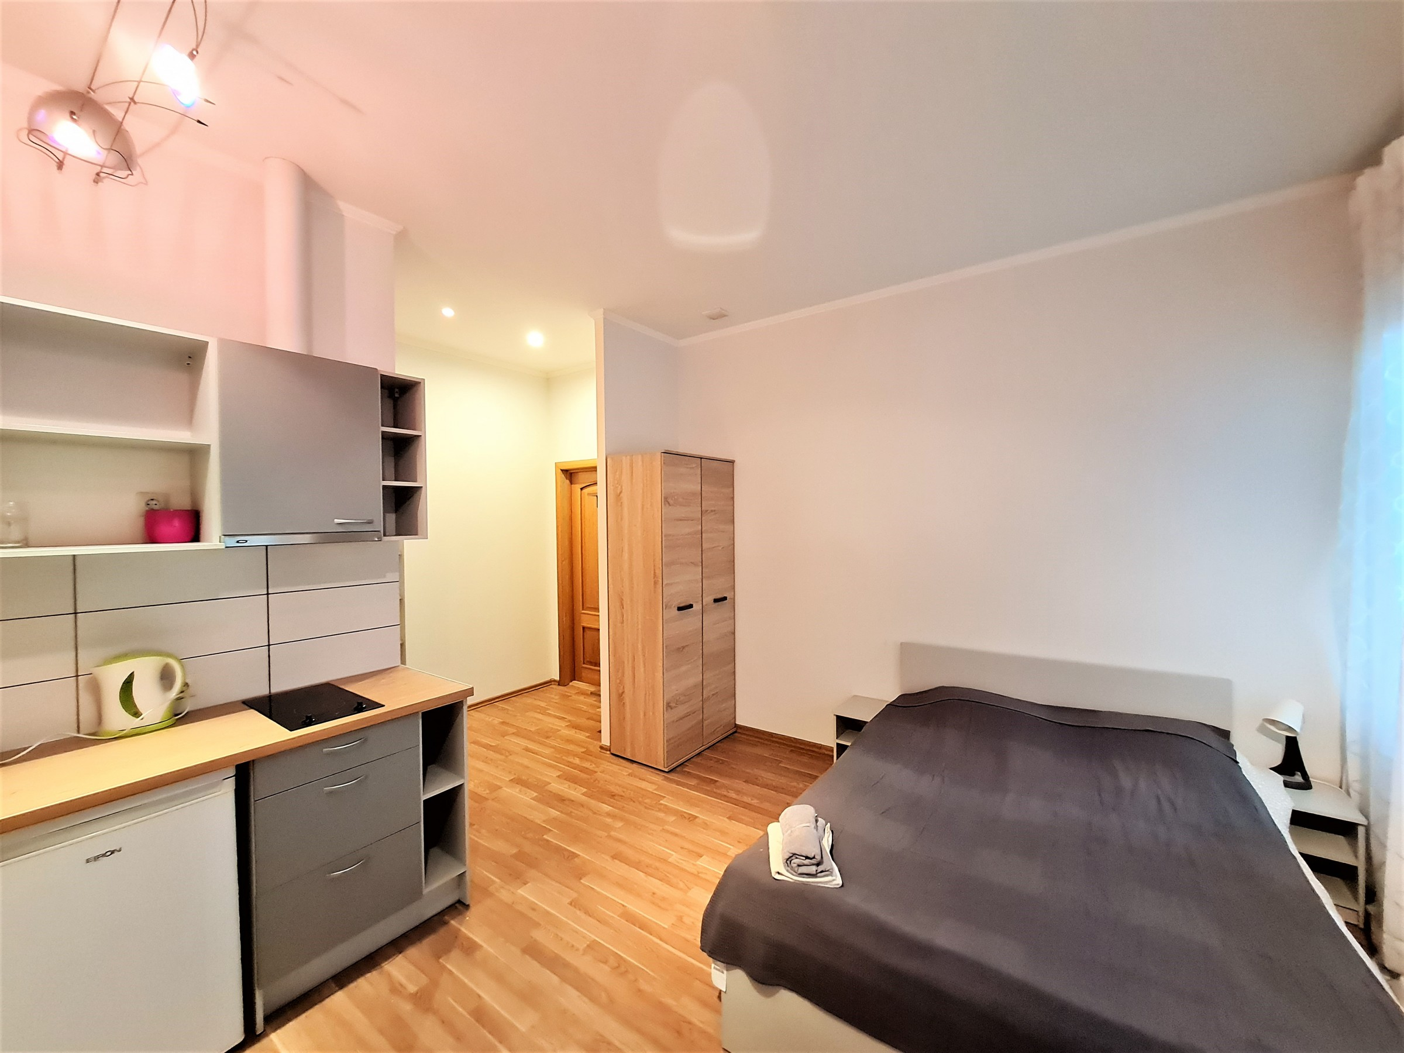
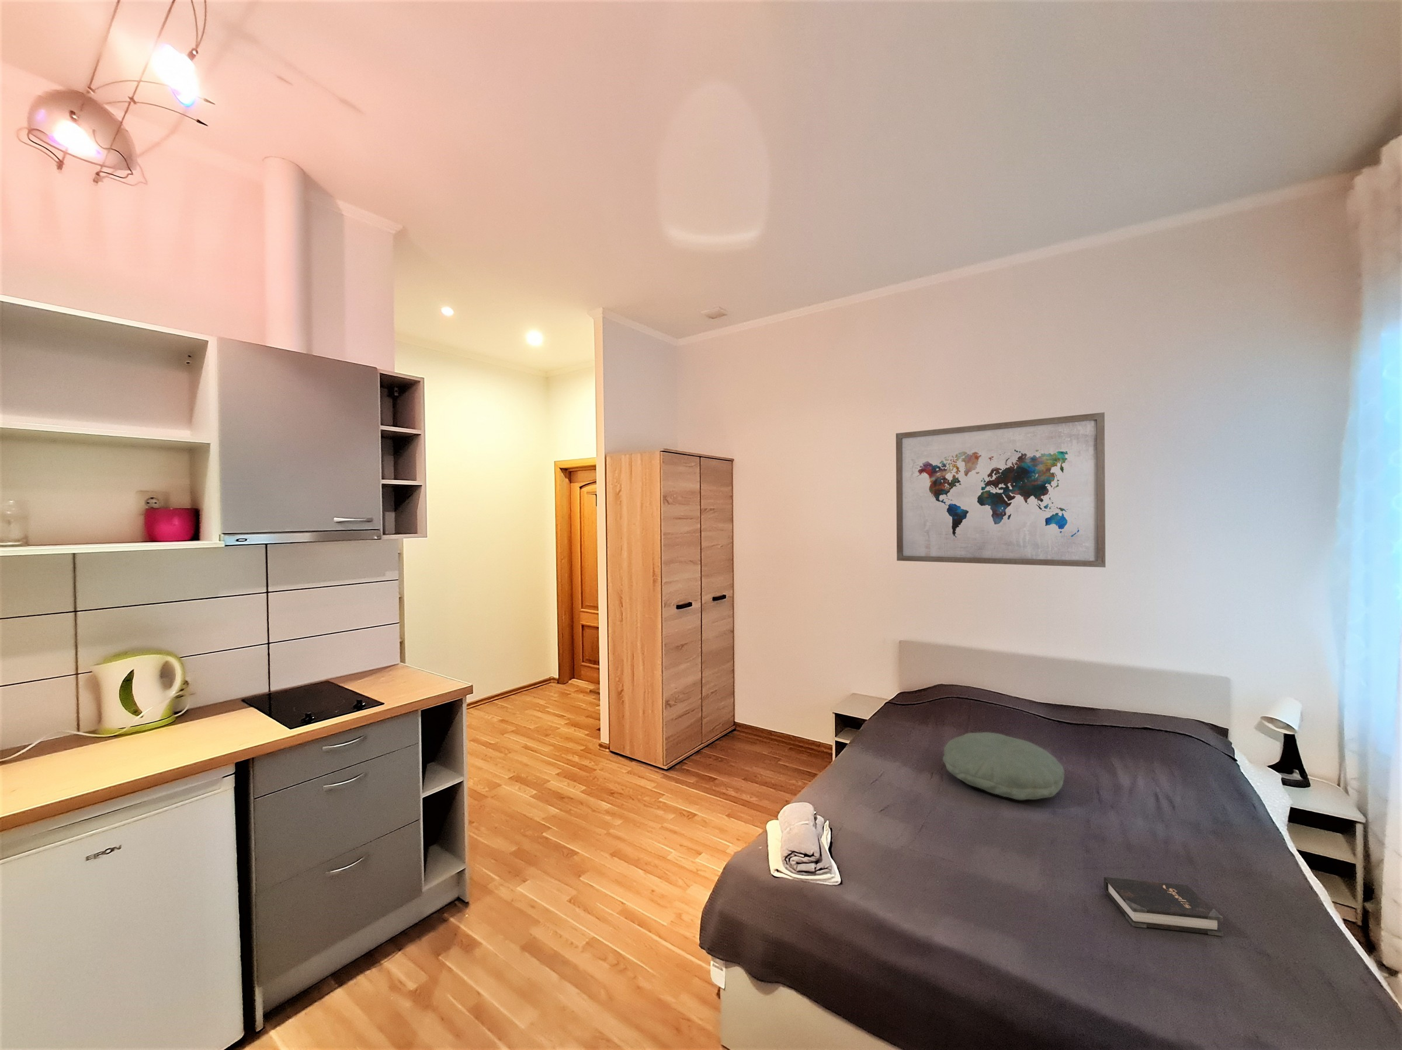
+ pillow (1000, 762)
+ hardback book (1159, 903)
+ wall art (990, 493)
